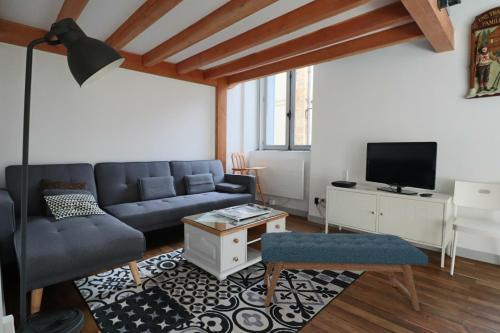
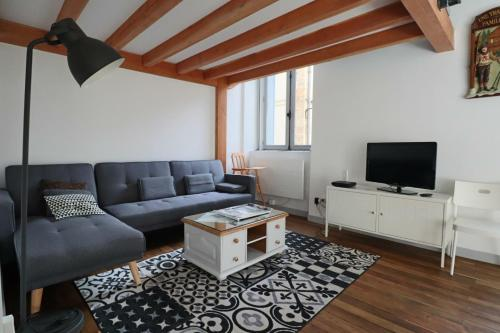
- bench (335, 267)
